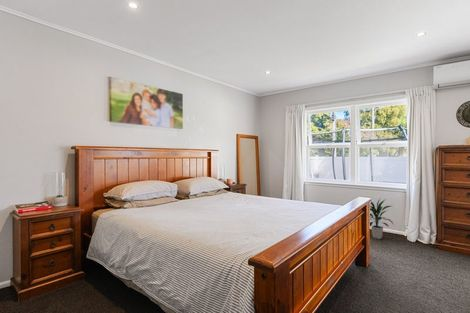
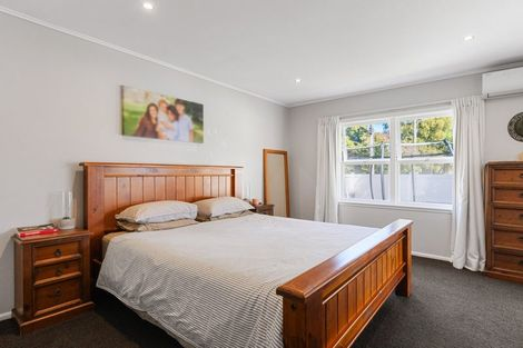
- indoor plant (375, 217)
